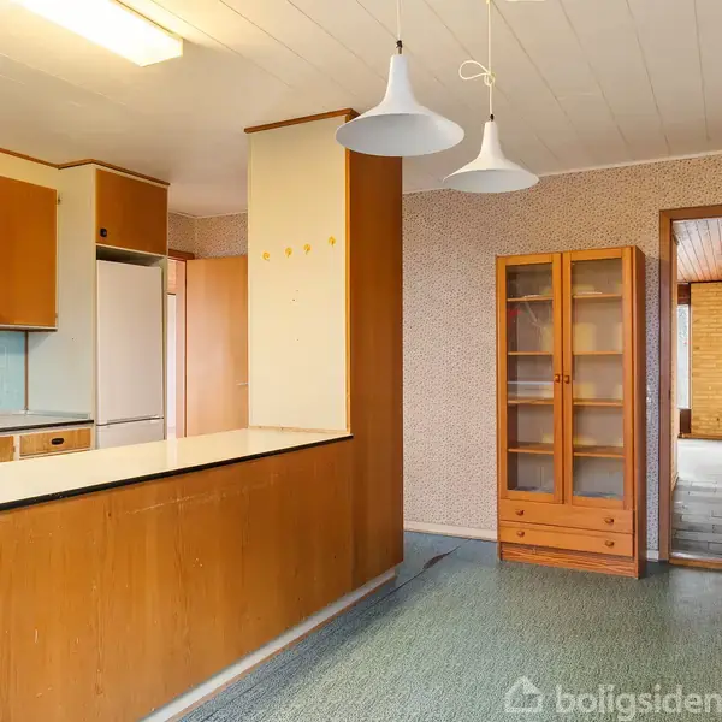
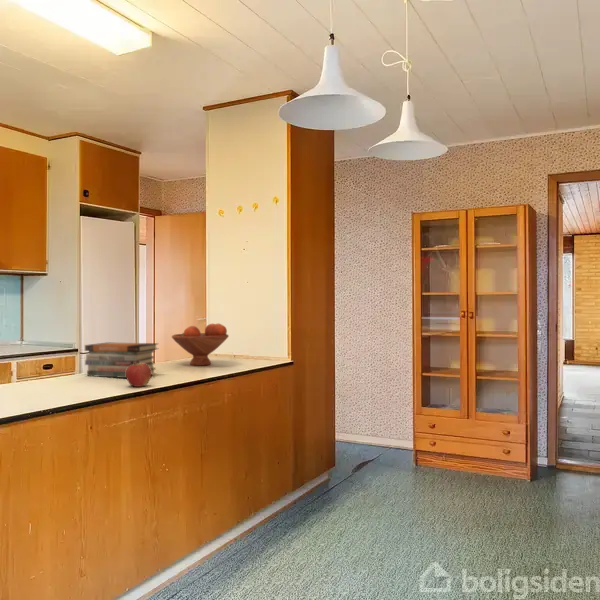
+ fruit bowl (200, 344)
+ book stack (121, 359)
+ apple (138, 373)
